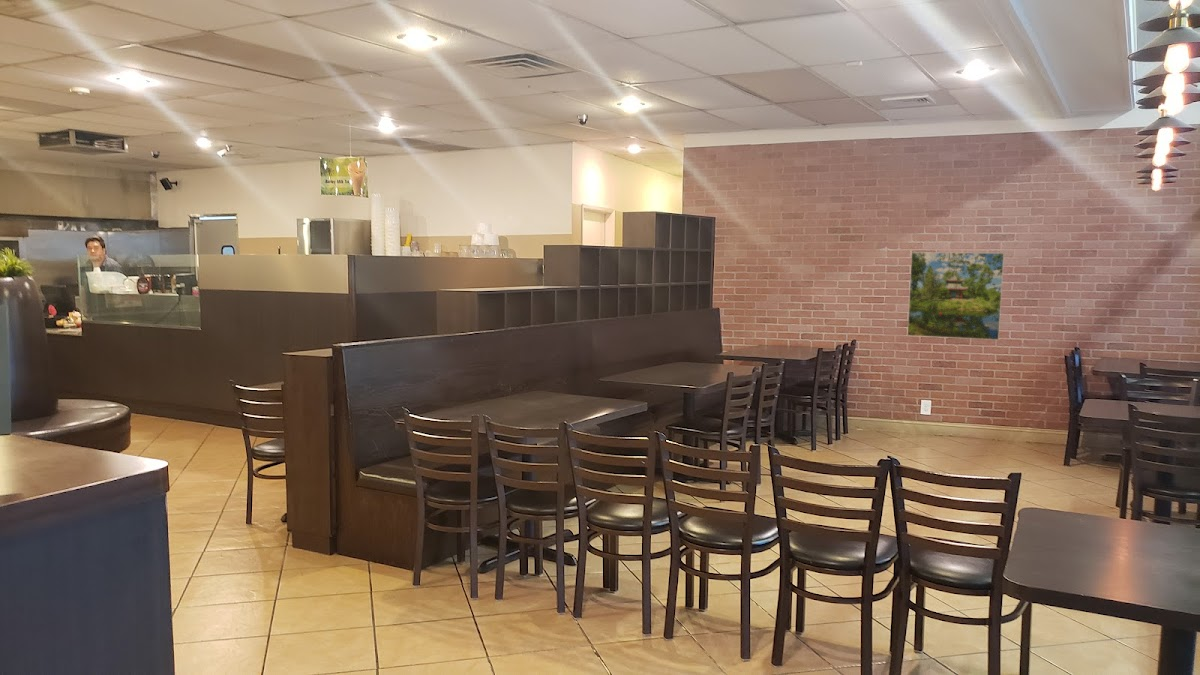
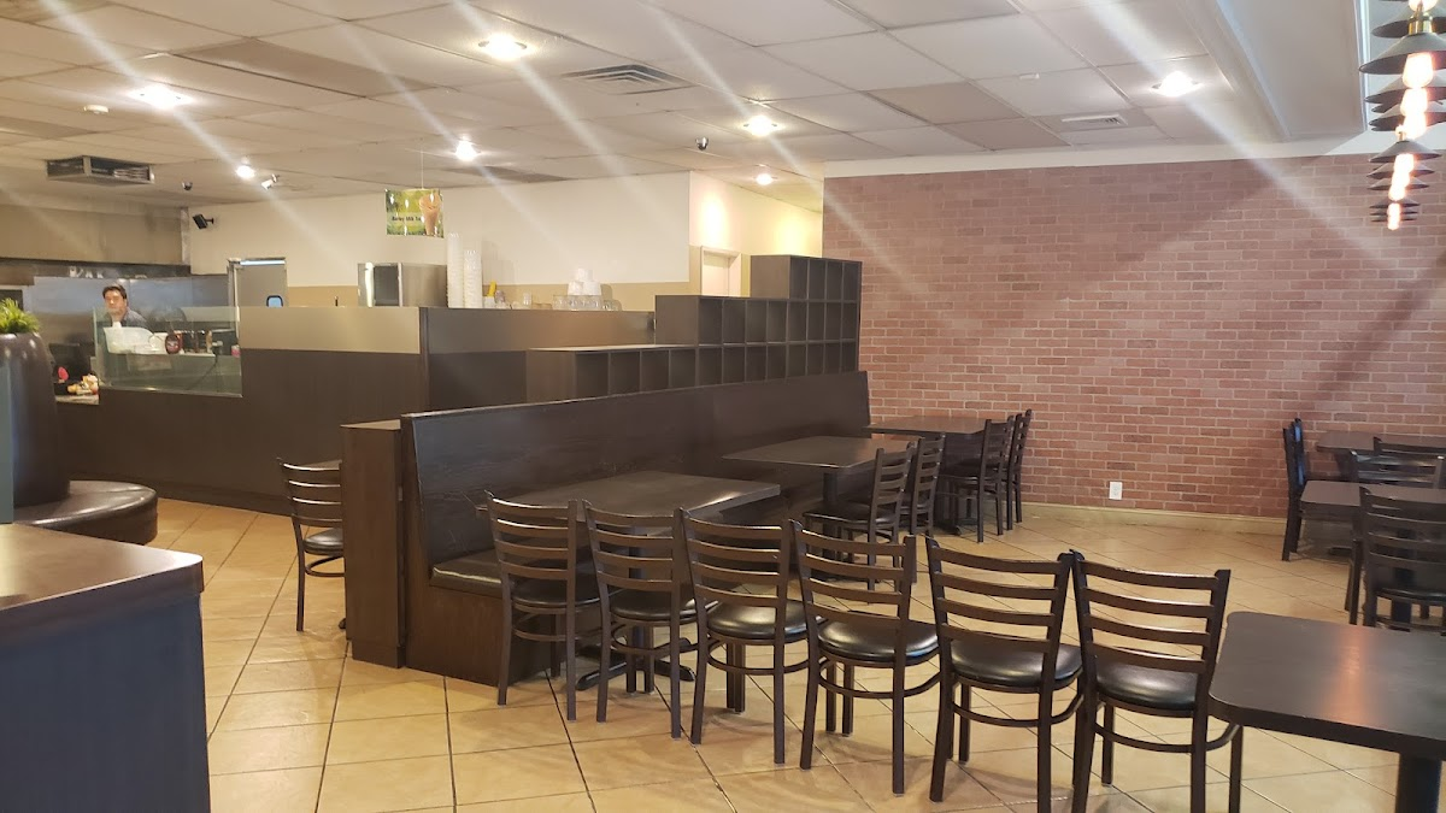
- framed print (954, 295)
